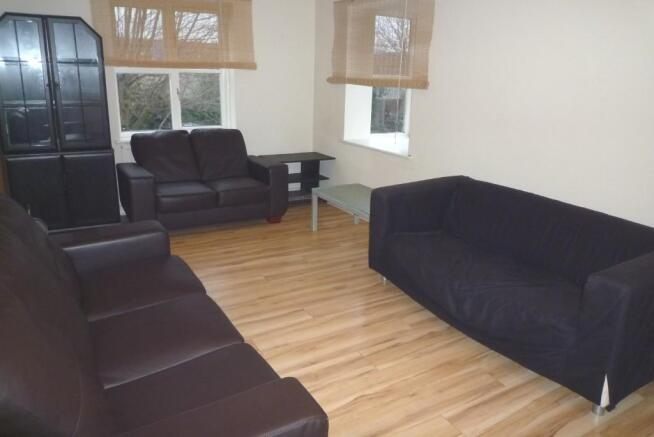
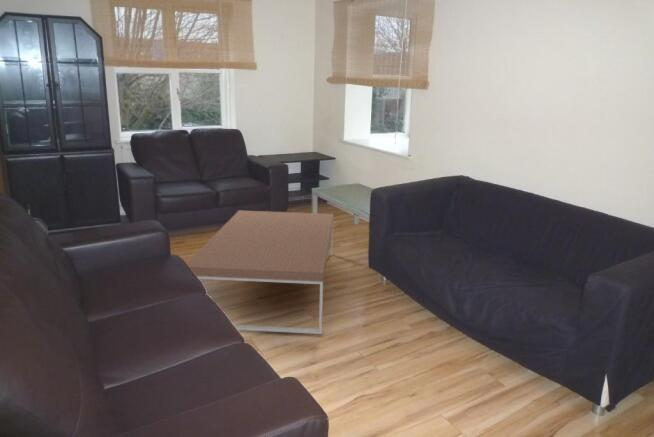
+ coffee table (272, 260)
